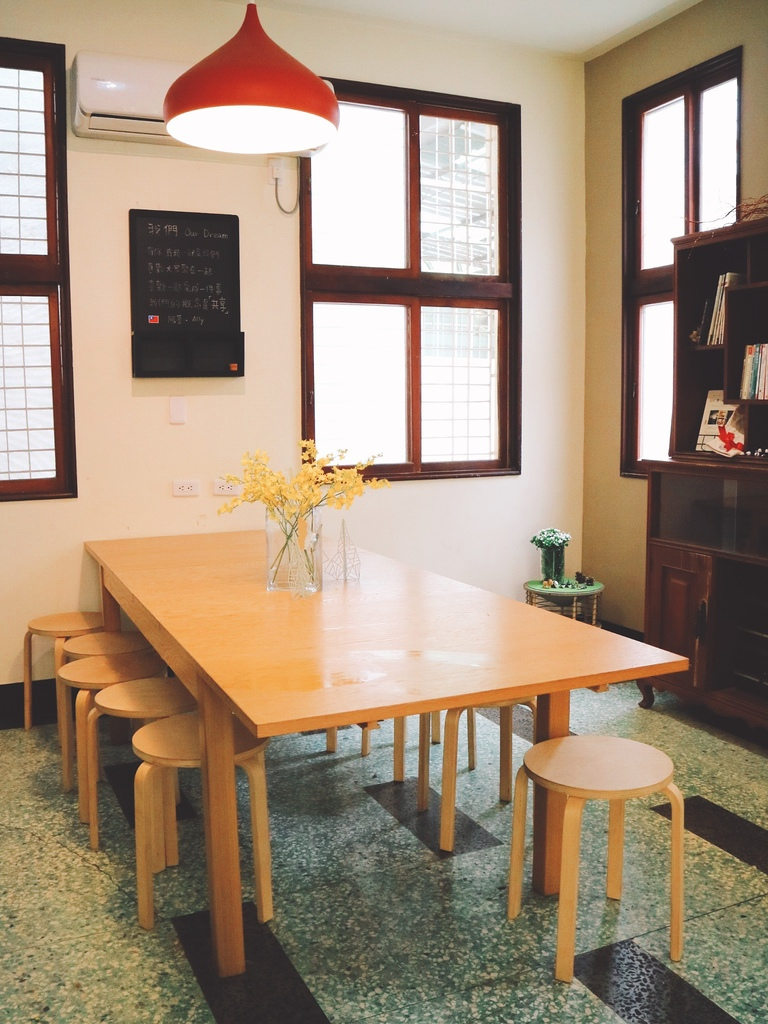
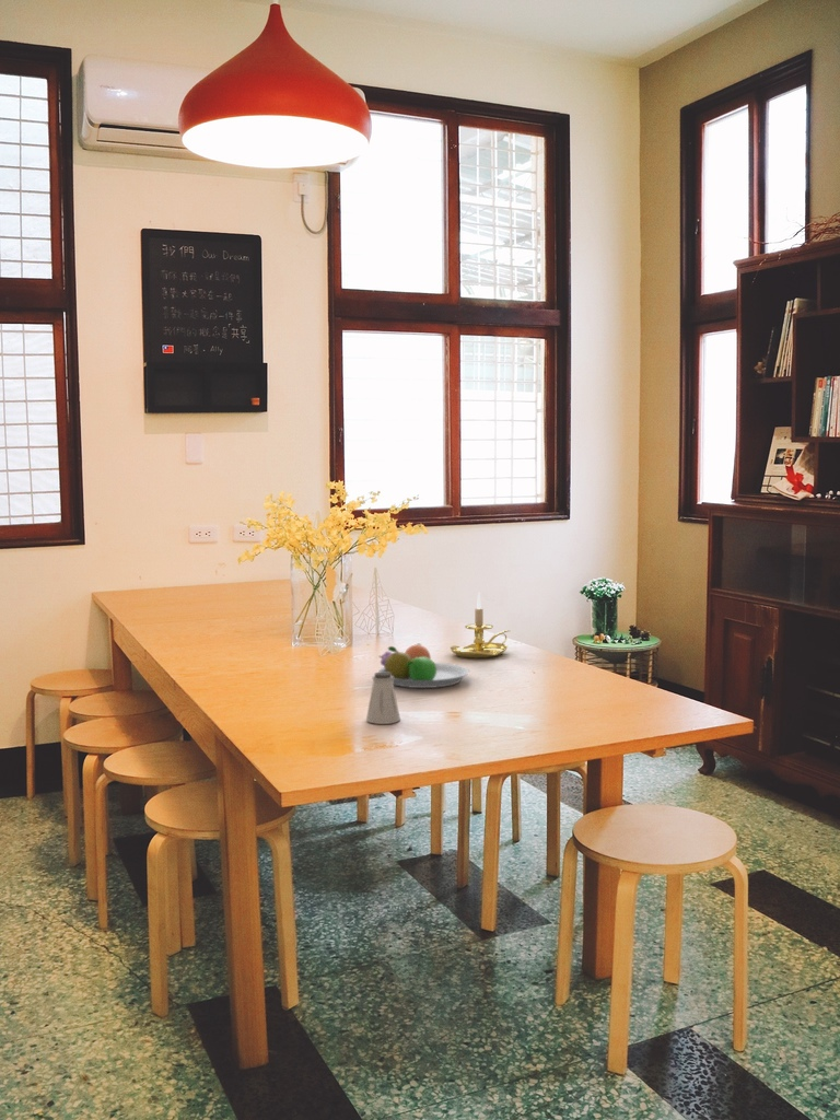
+ saltshaker (383, 696)
+ fruit bowl (421, 662)
+ candle holder (482, 622)
